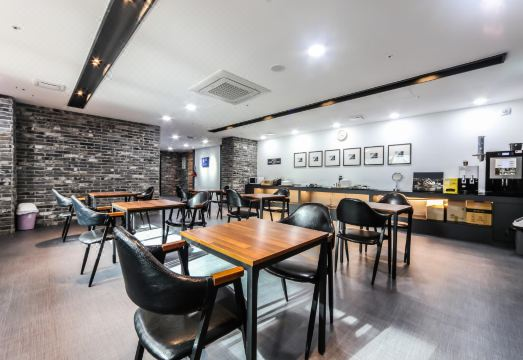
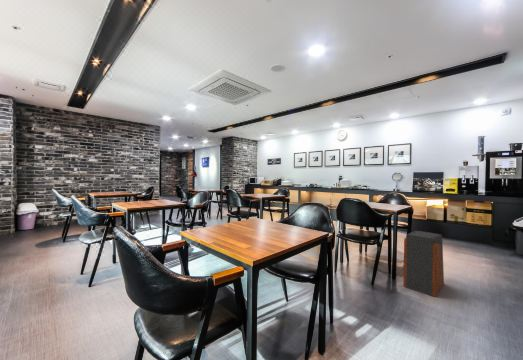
+ speaker (425, 259)
